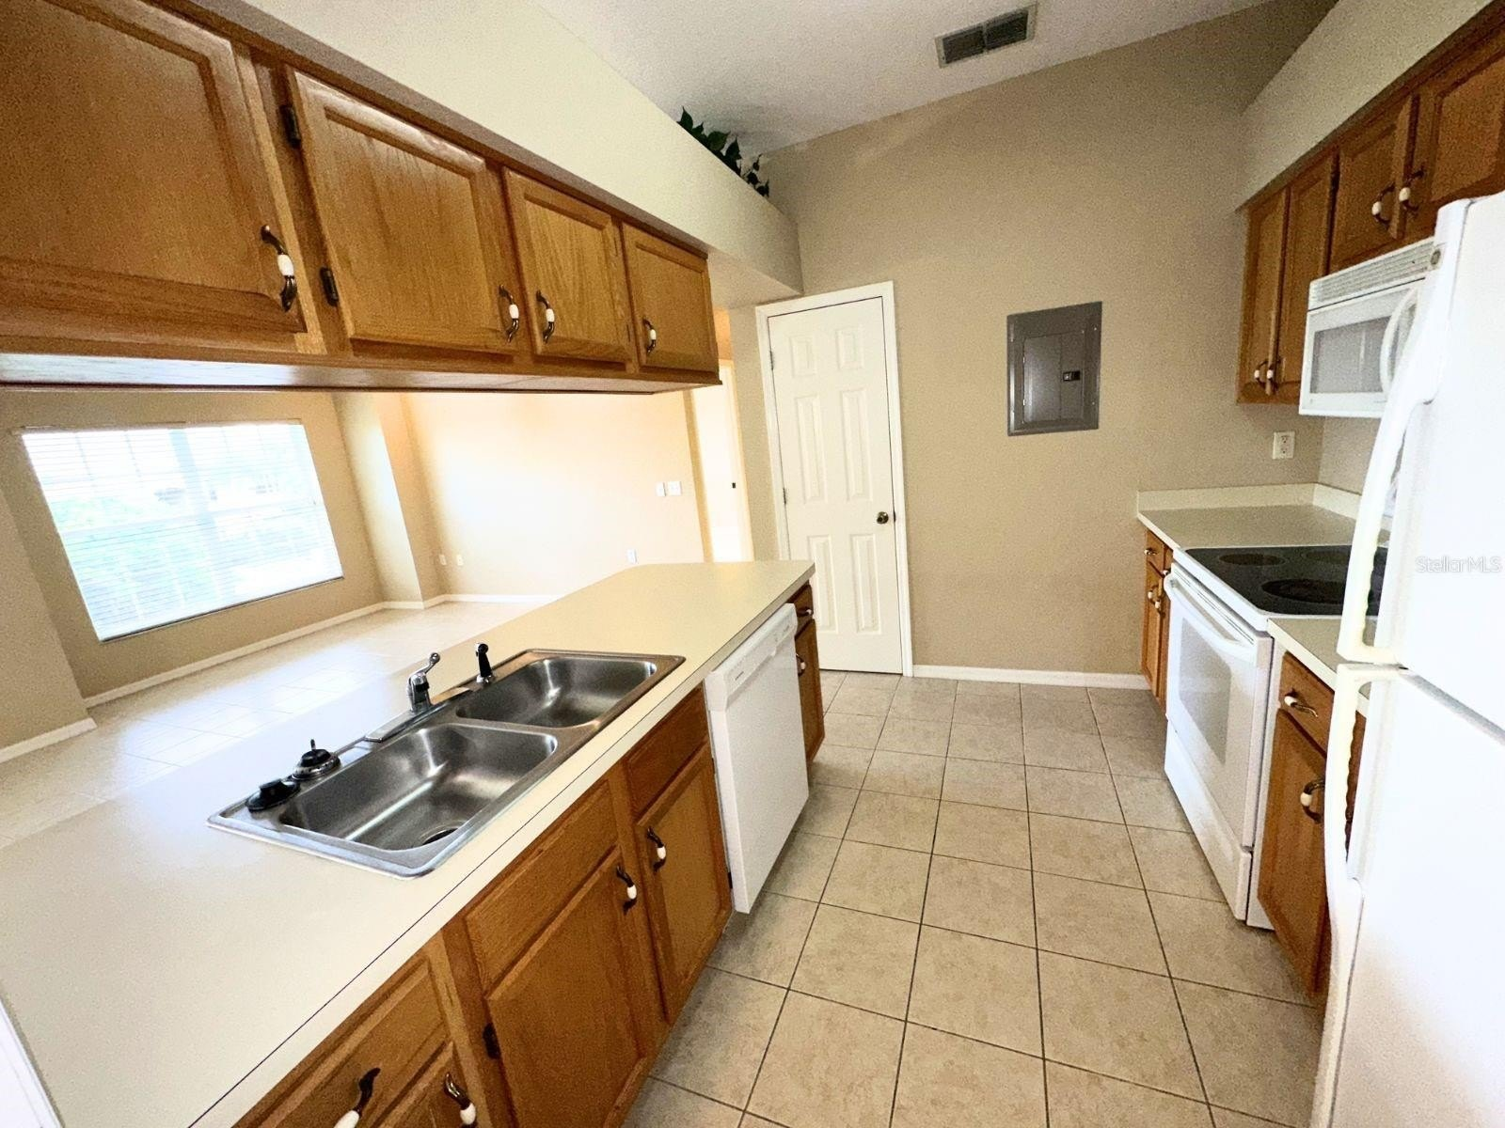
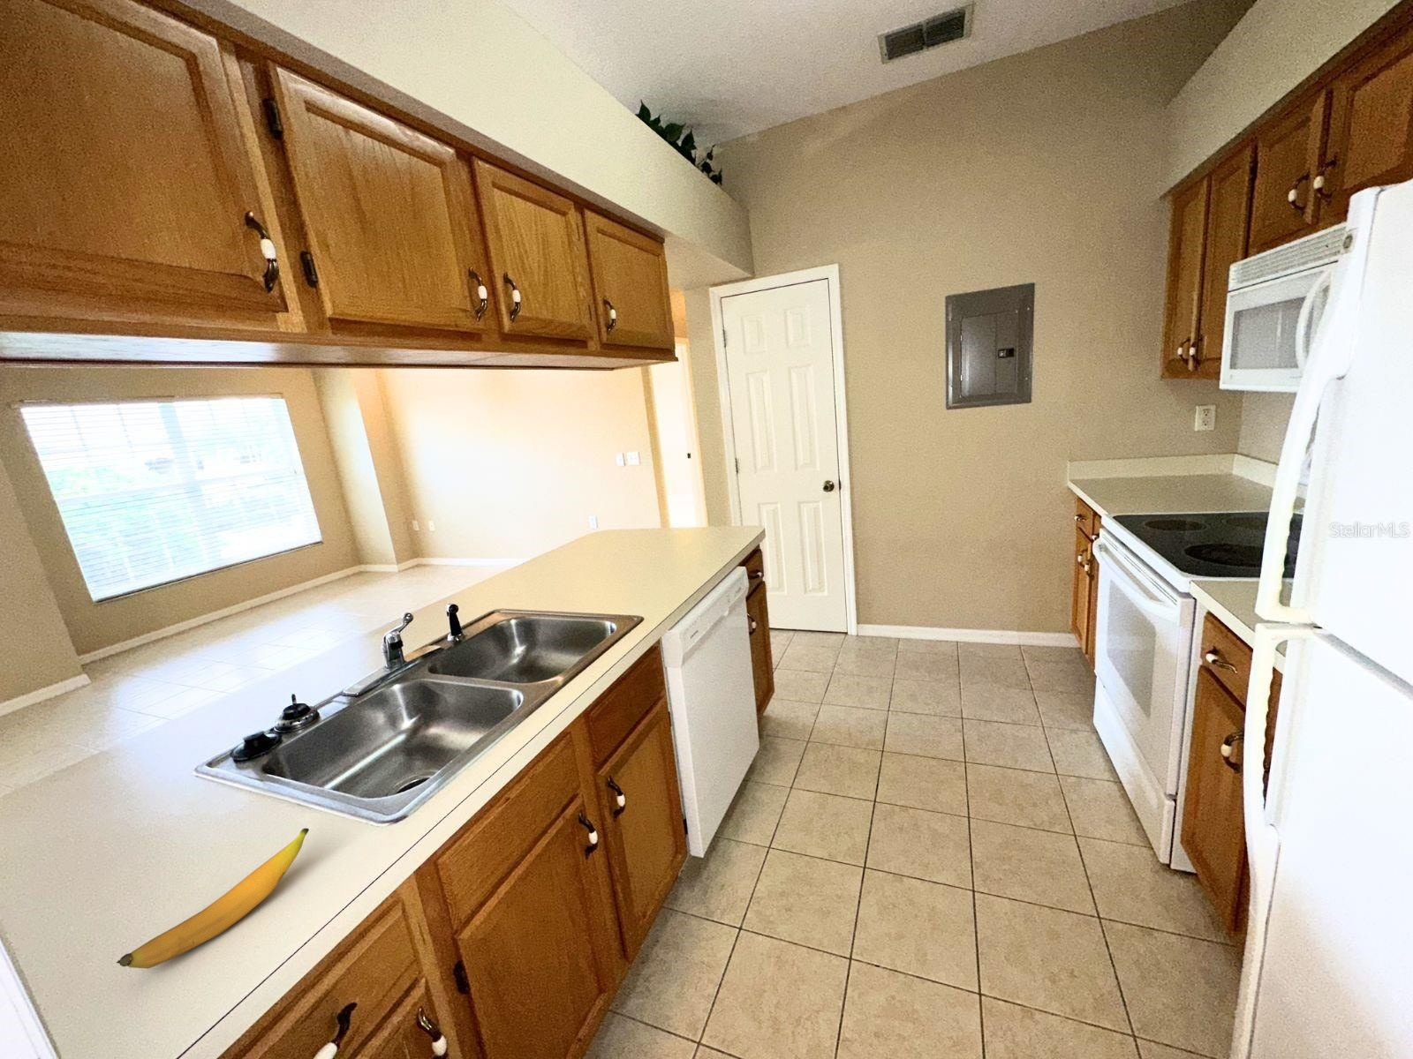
+ banana (227, 899)
